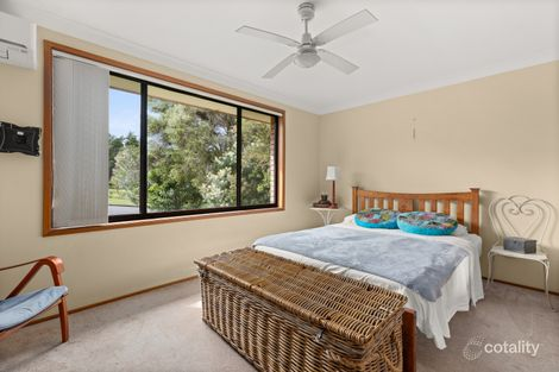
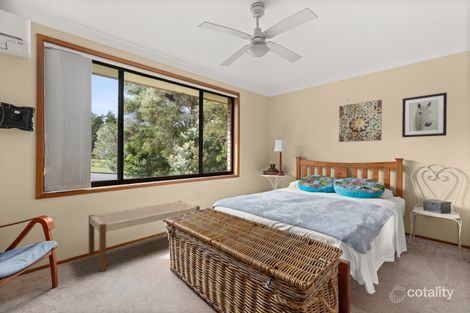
+ wall art (423, 116)
+ bench (149, 222)
+ wall art (359, 122)
